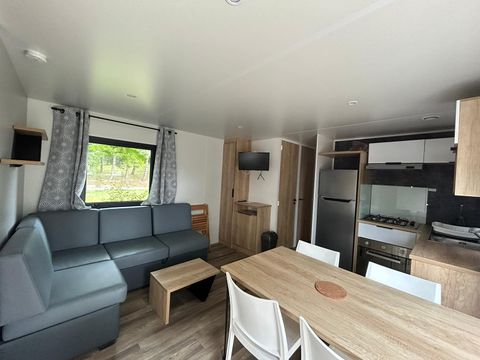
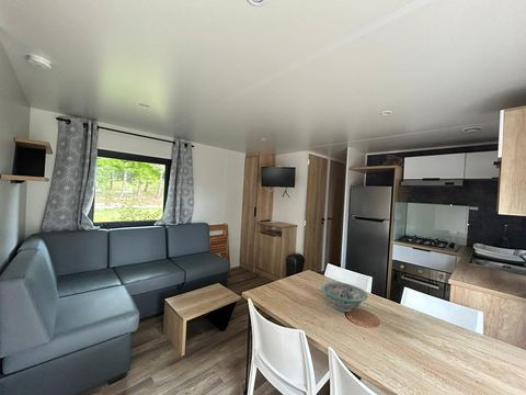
+ decorative bowl (343, 298)
